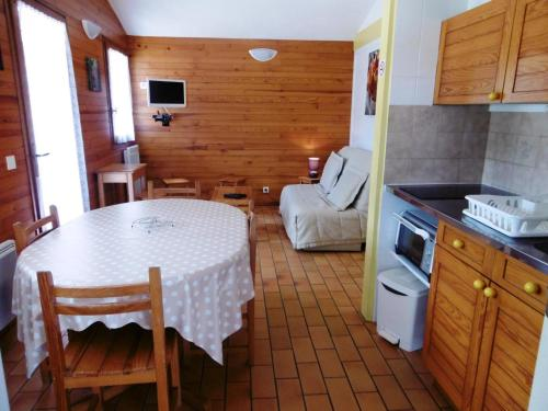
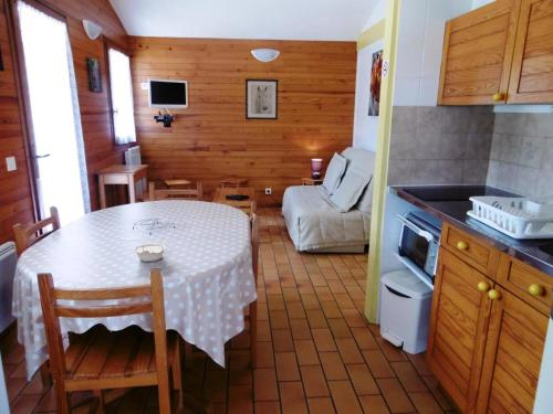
+ wall art (261, 99)
+ legume (152, 252)
